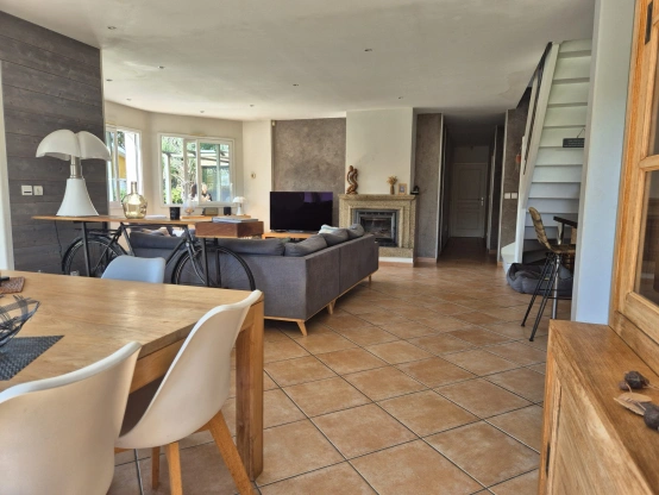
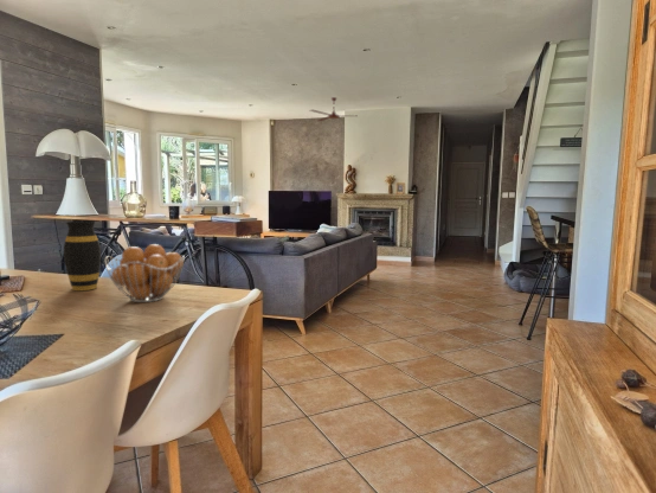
+ ceiling fan (334, 111)
+ vase (82, 255)
+ fruit basket (146, 271)
